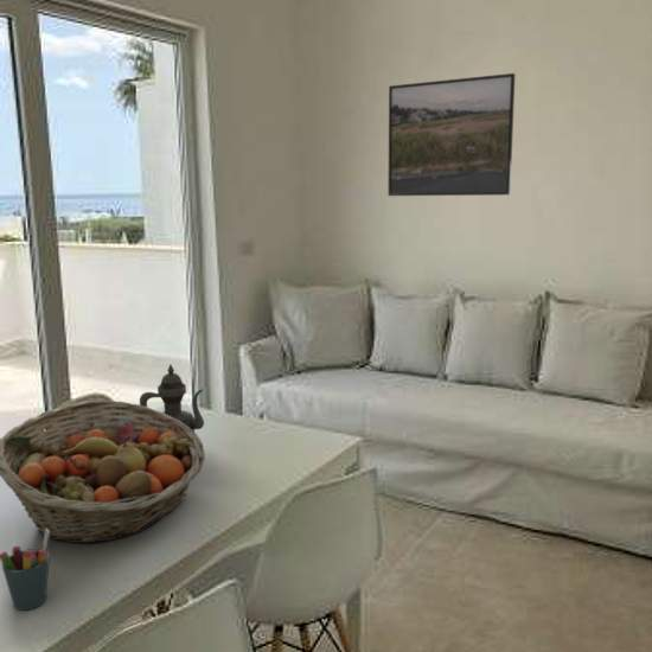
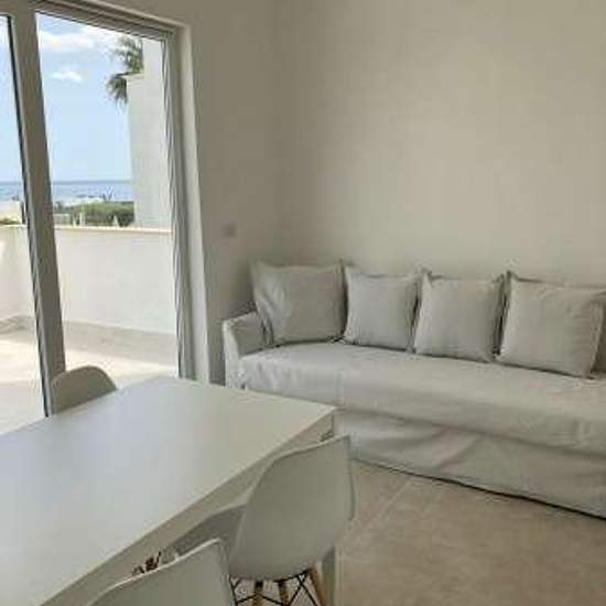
- fruit basket (106, 465)
- teapot (171, 405)
- pen holder (26, 569)
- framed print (447, 139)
